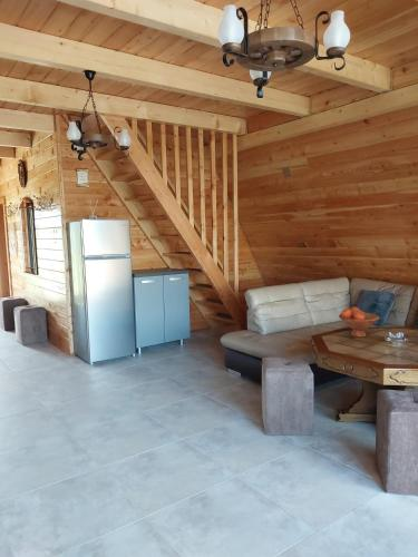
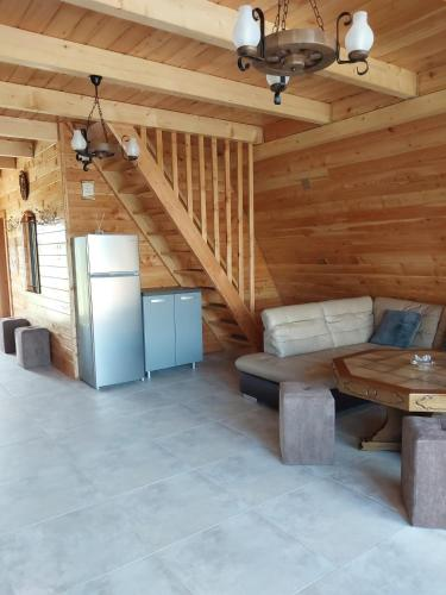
- fruit bowl (358, 322)
